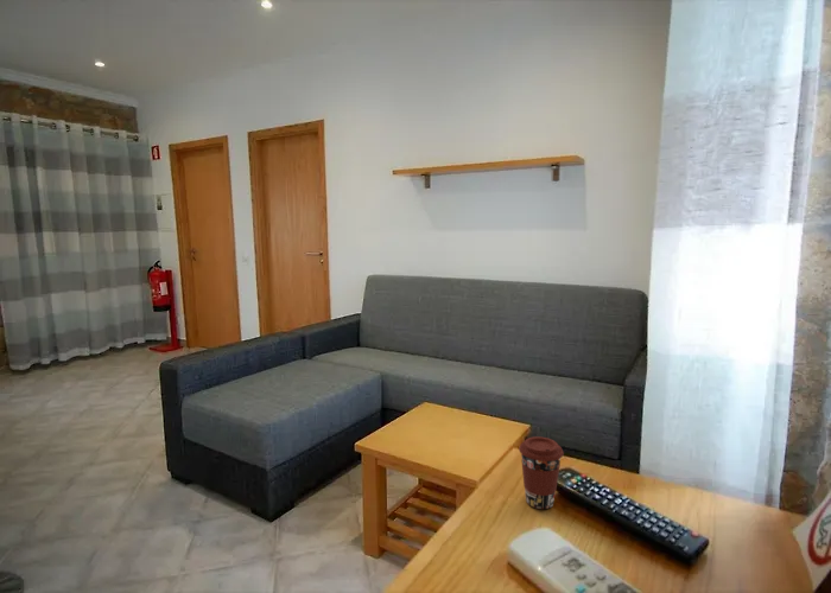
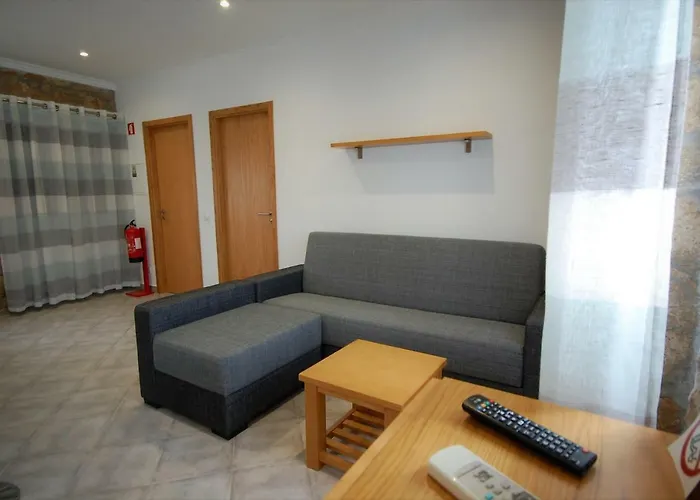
- coffee cup (540, 472)
